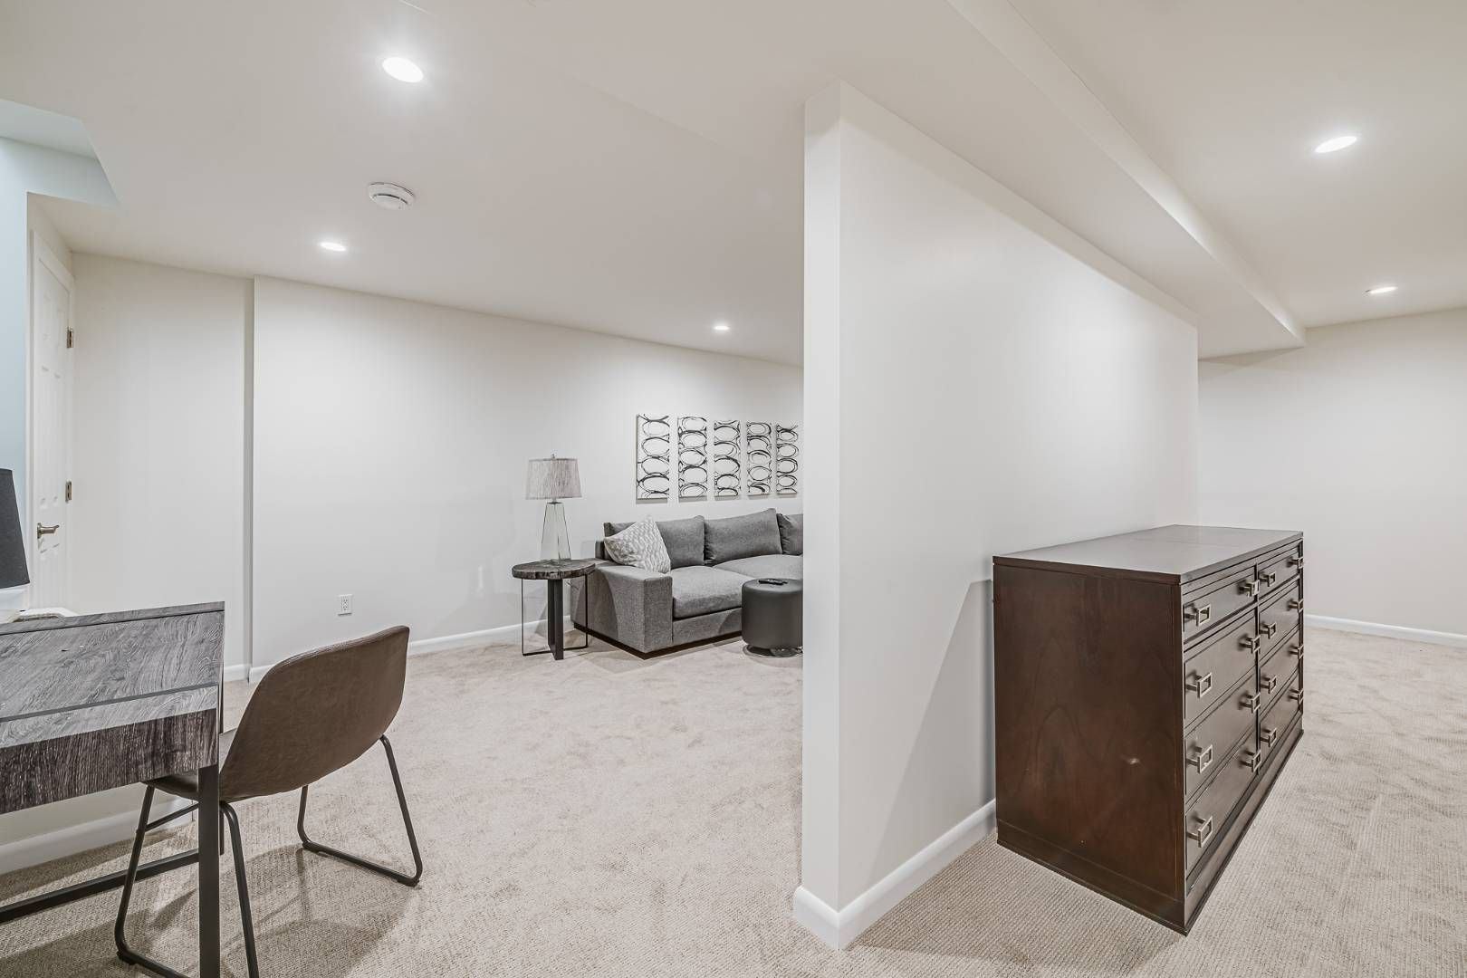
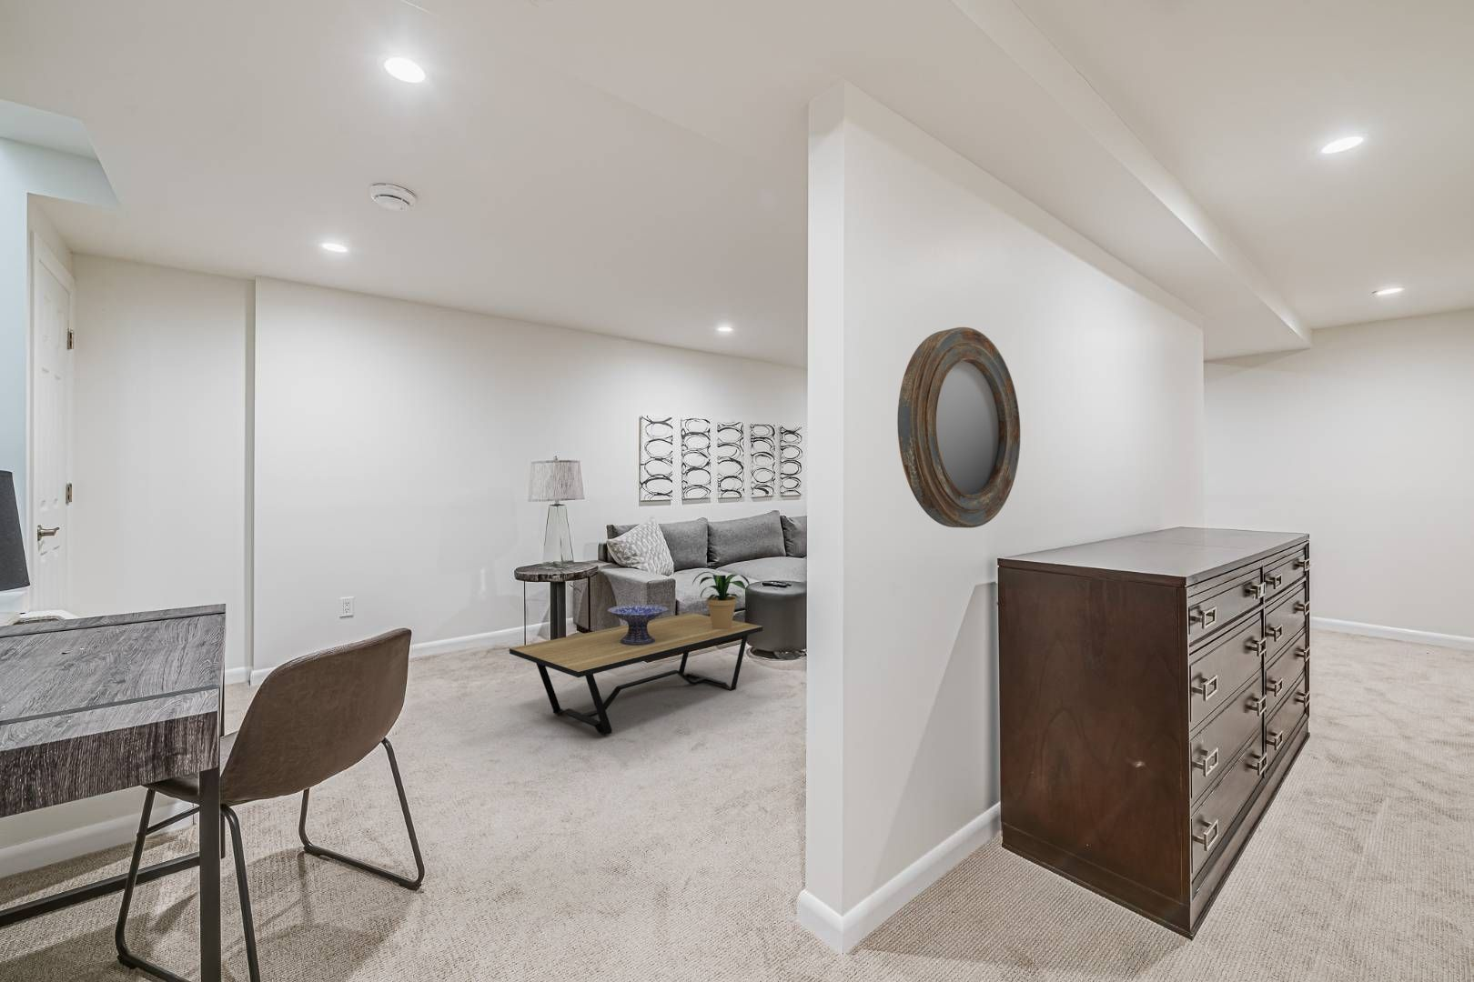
+ potted plant (721, 601)
+ decorative bowl (638, 626)
+ home mirror (964, 429)
+ coffee table (642, 661)
